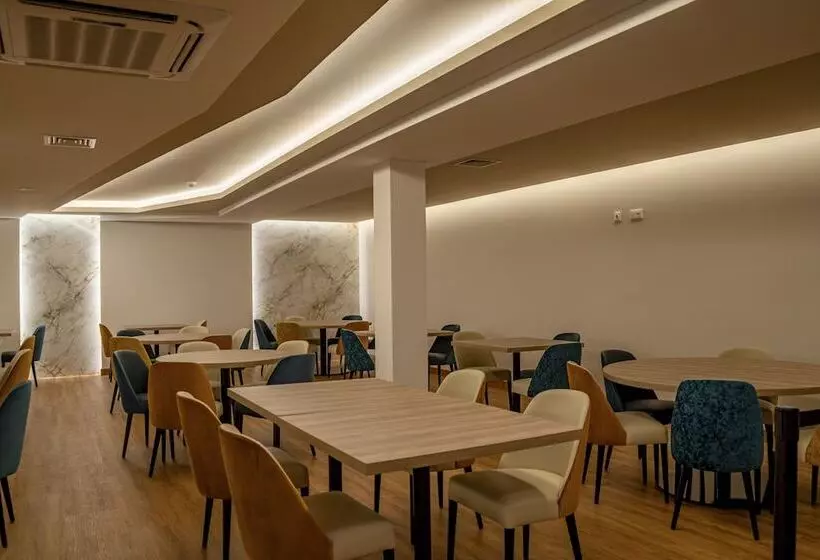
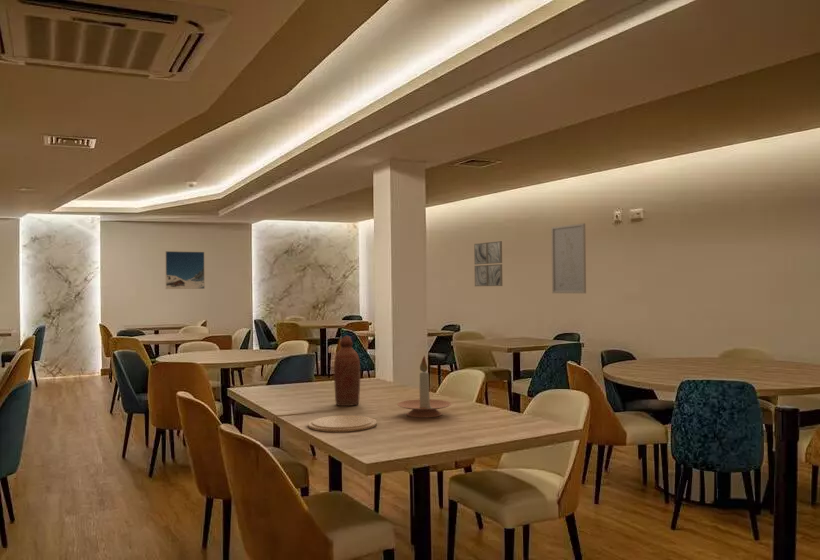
+ candle holder (424, 384)
+ bottle (347, 370)
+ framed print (185, 270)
+ wall art (568, 259)
+ wall art (487, 263)
+ plate (342, 422)
